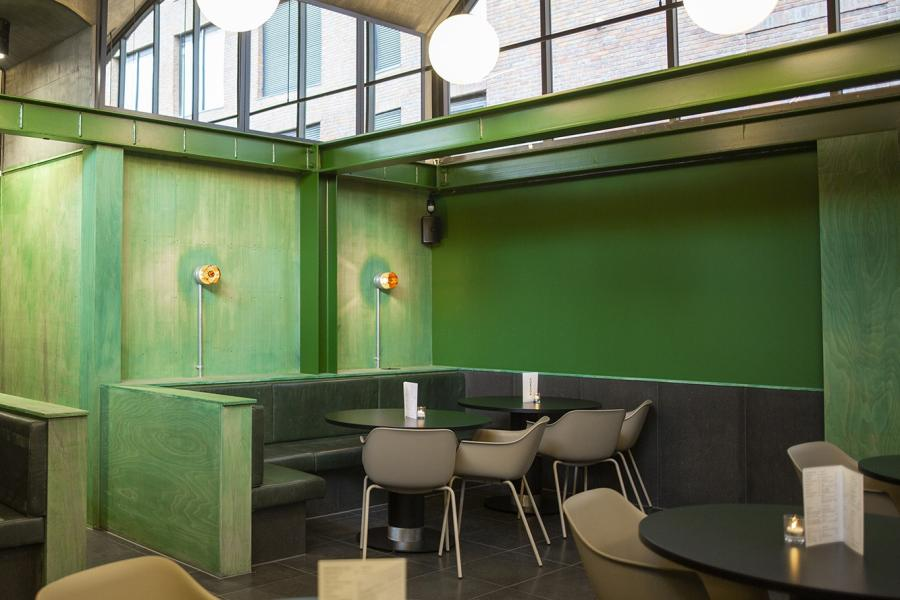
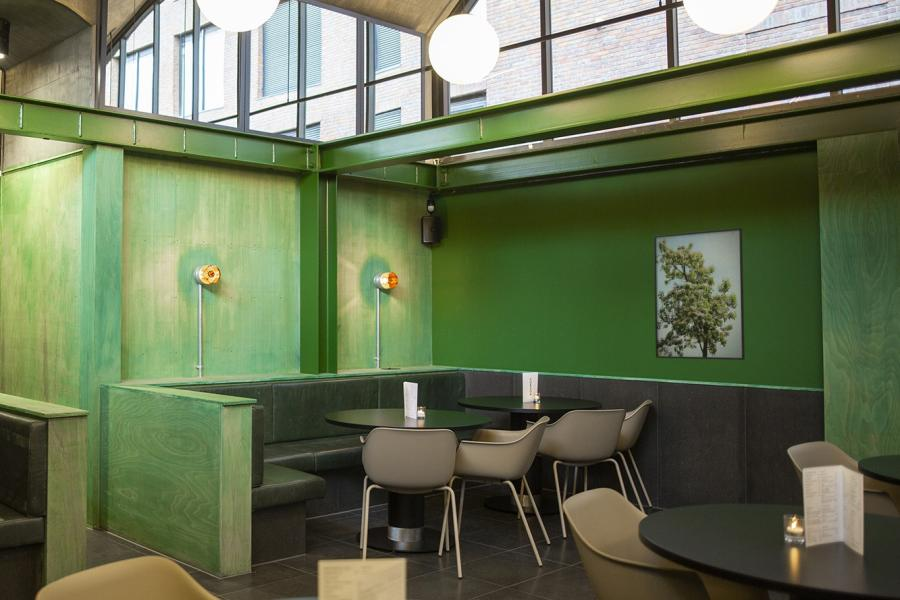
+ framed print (697, 295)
